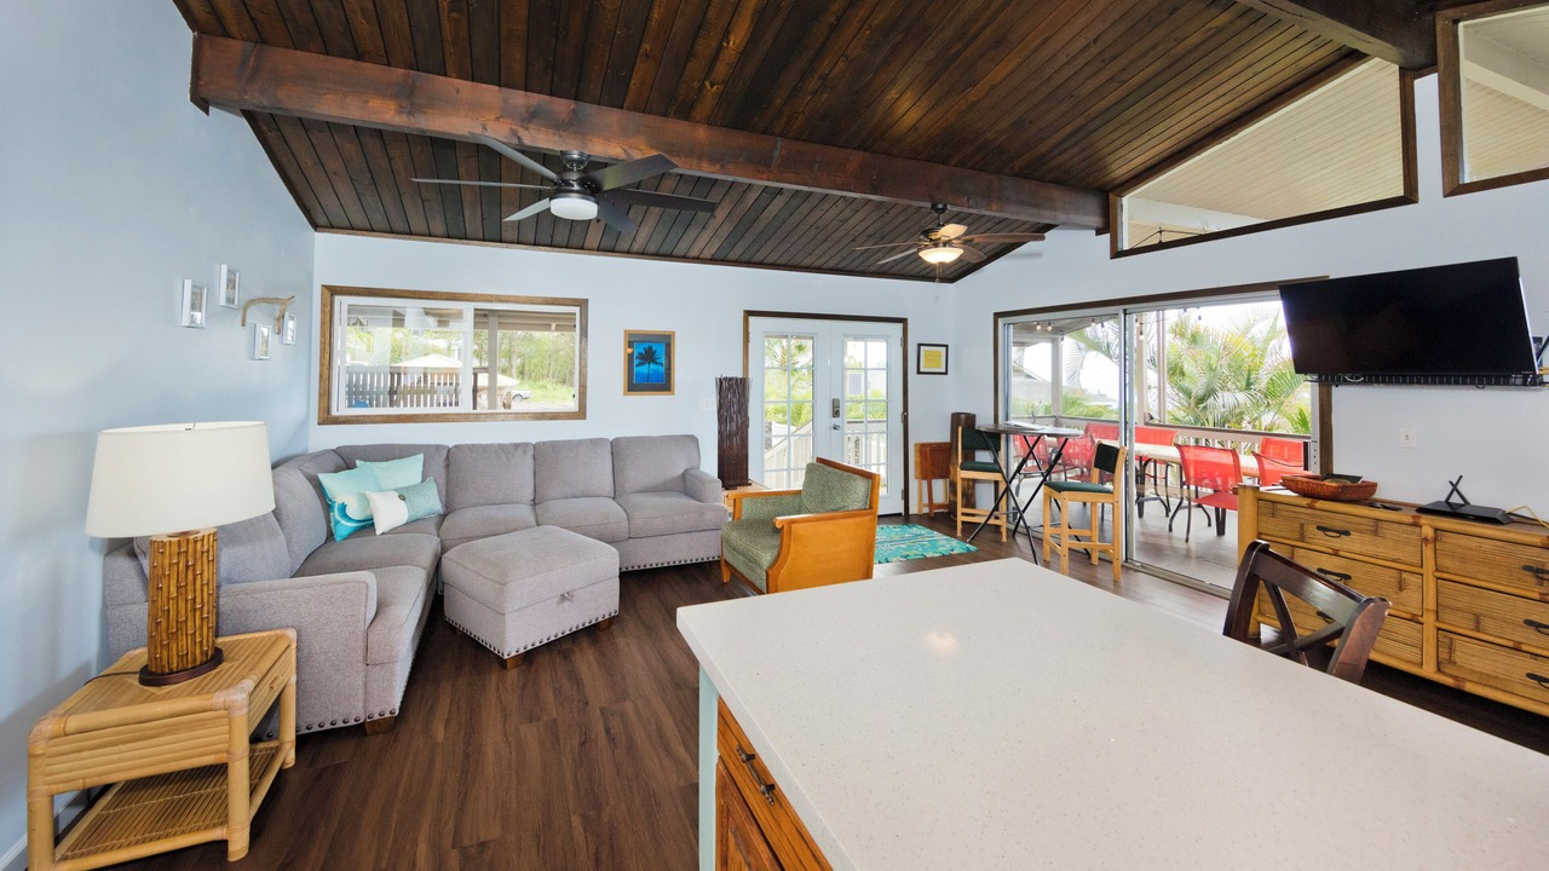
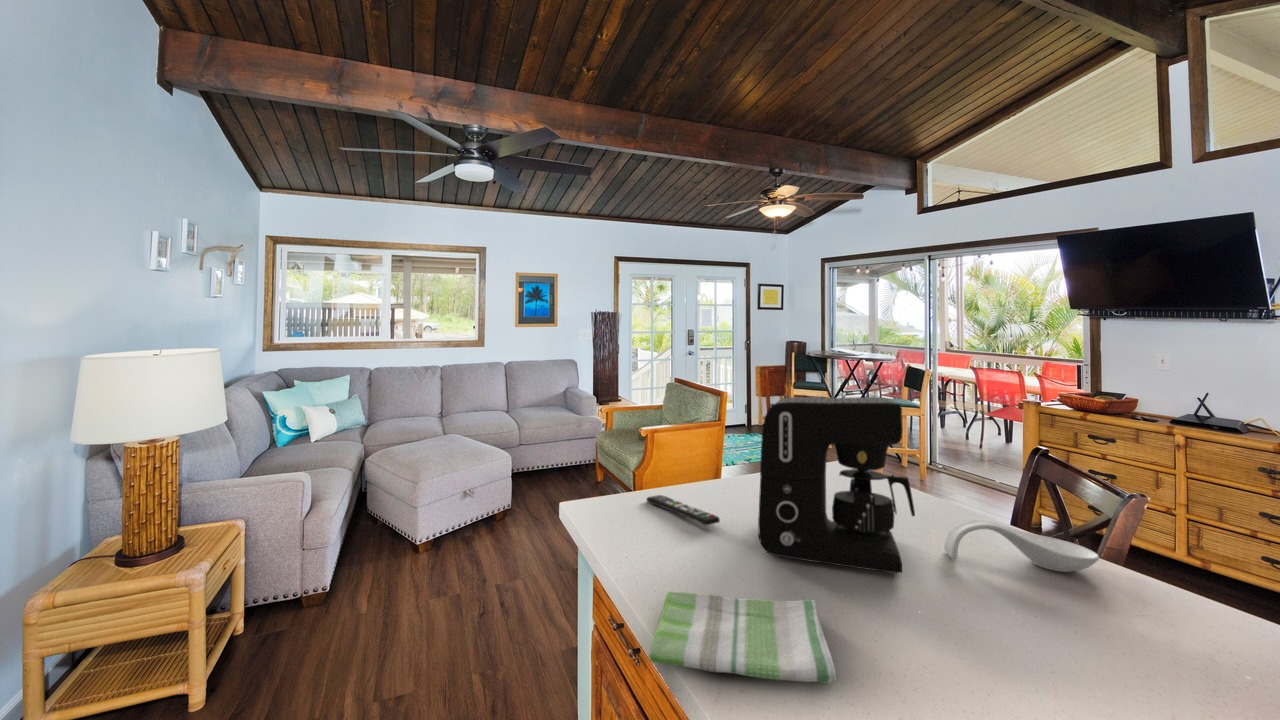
+ coffee maker (839, 474)
+ remote control (680, 508)
+ dish towel (739, 628)
+ spoon rest (1018, 543)
